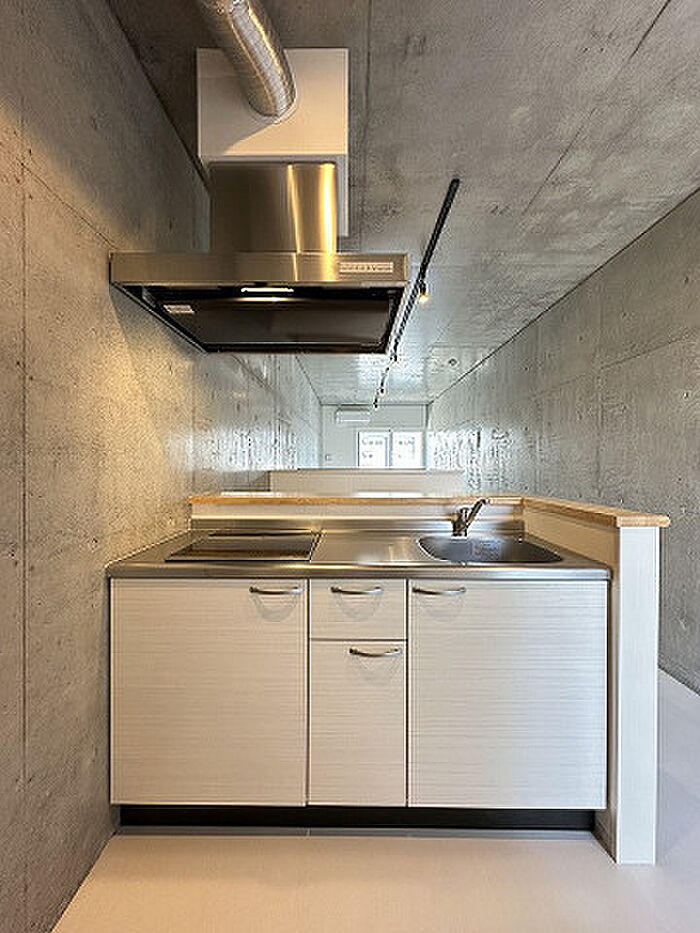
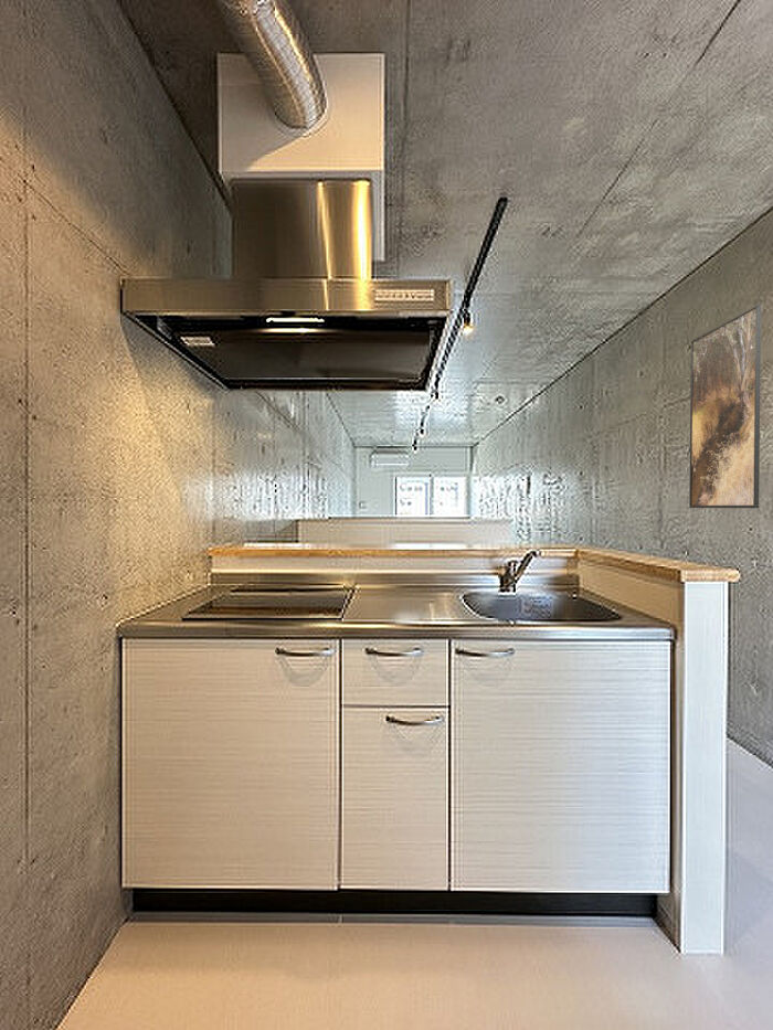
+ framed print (721, 416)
